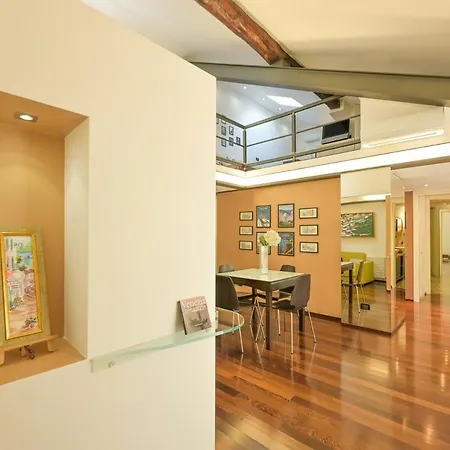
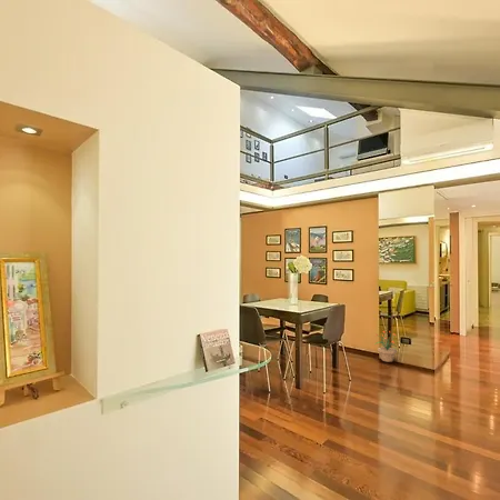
+ potted plant (387, 346)
